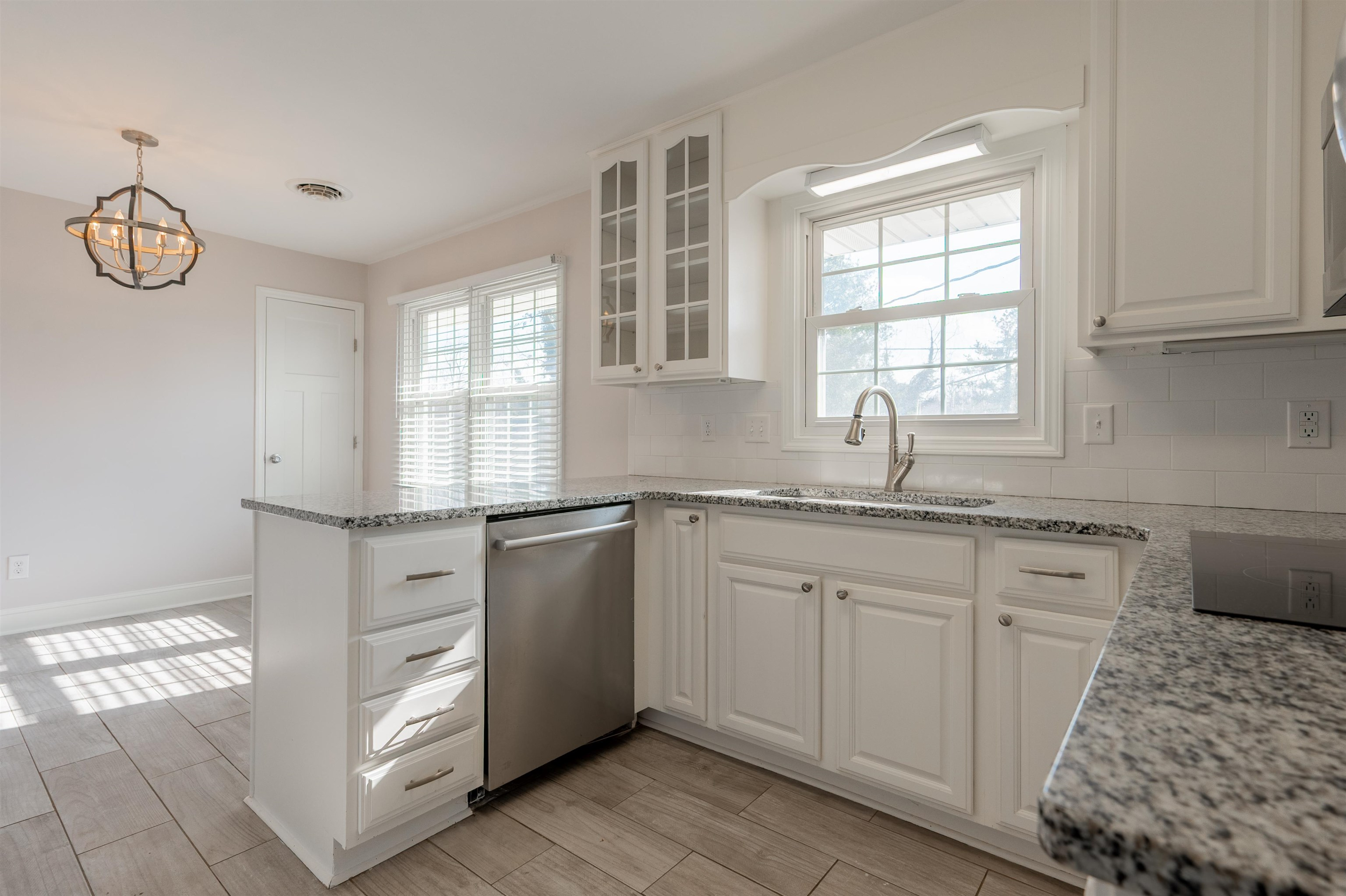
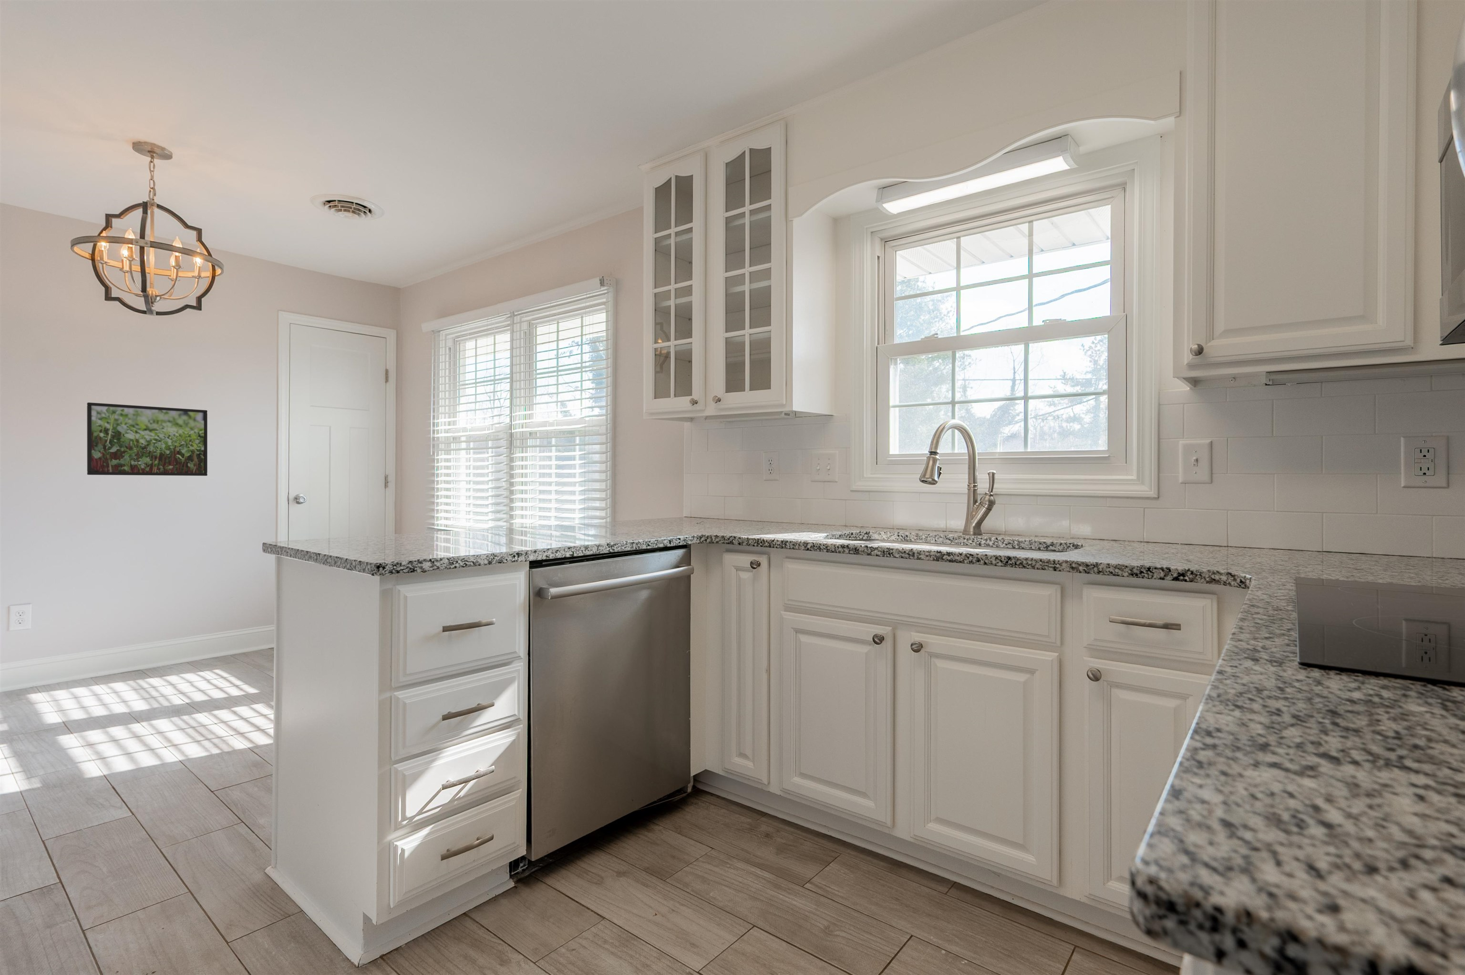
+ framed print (150, 441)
